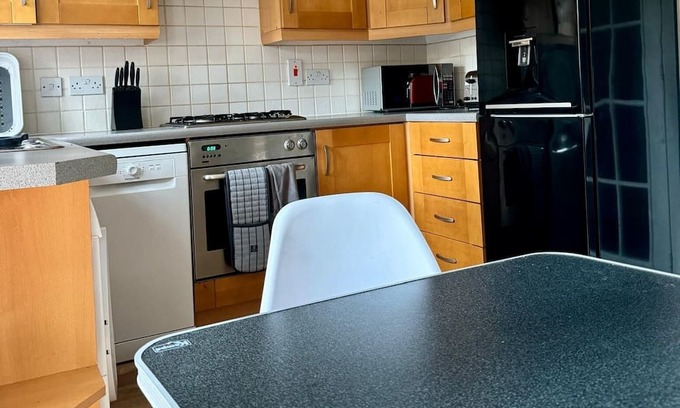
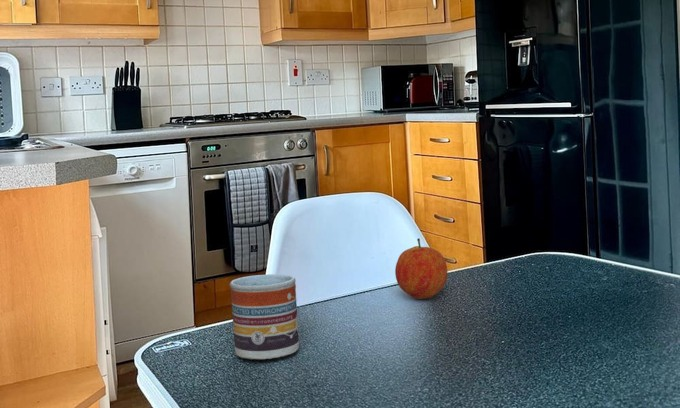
+ fruit (421, 268)
+ cup (262, 312)
